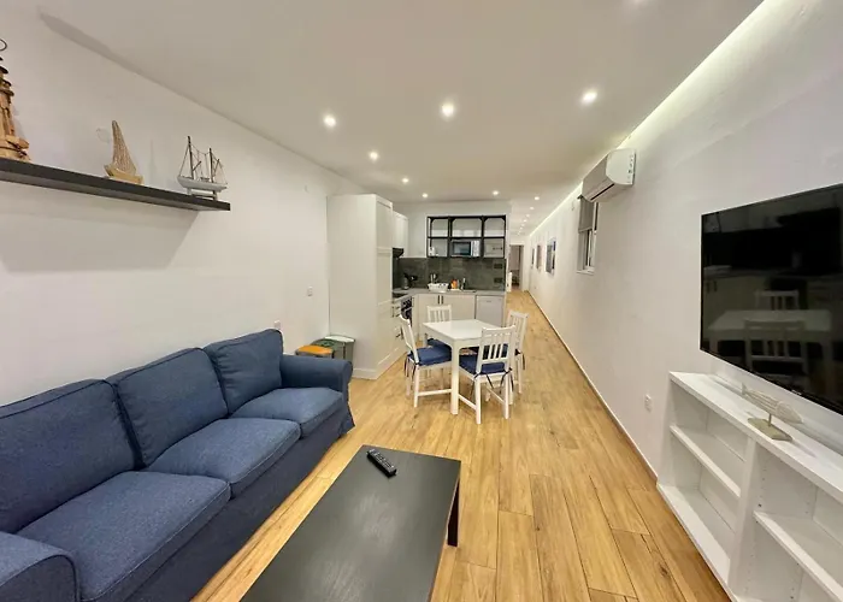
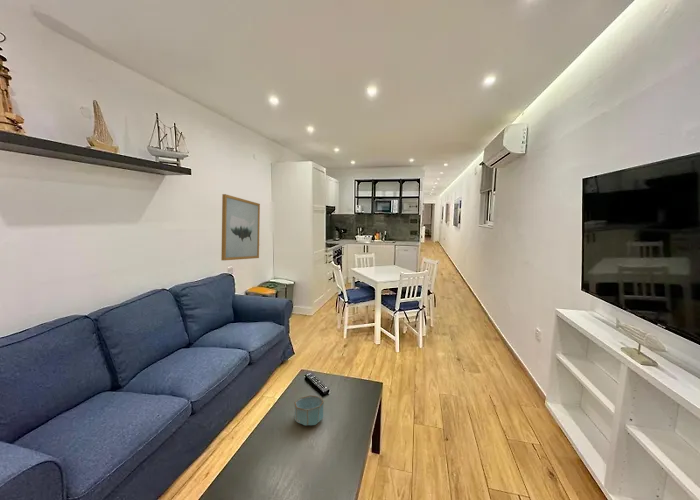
+ bowl (308, 410)
+ wall art (242, 229)
